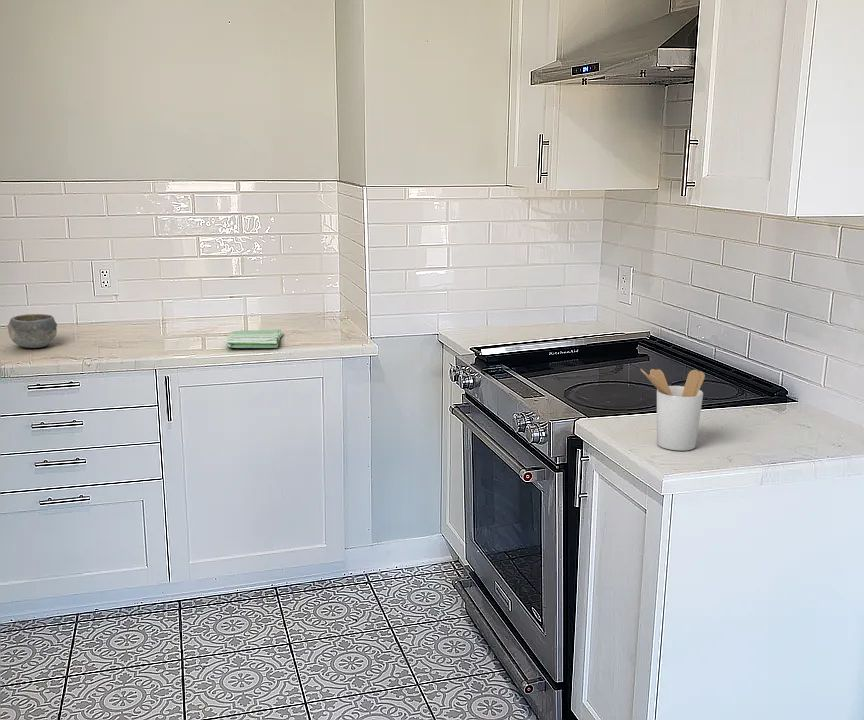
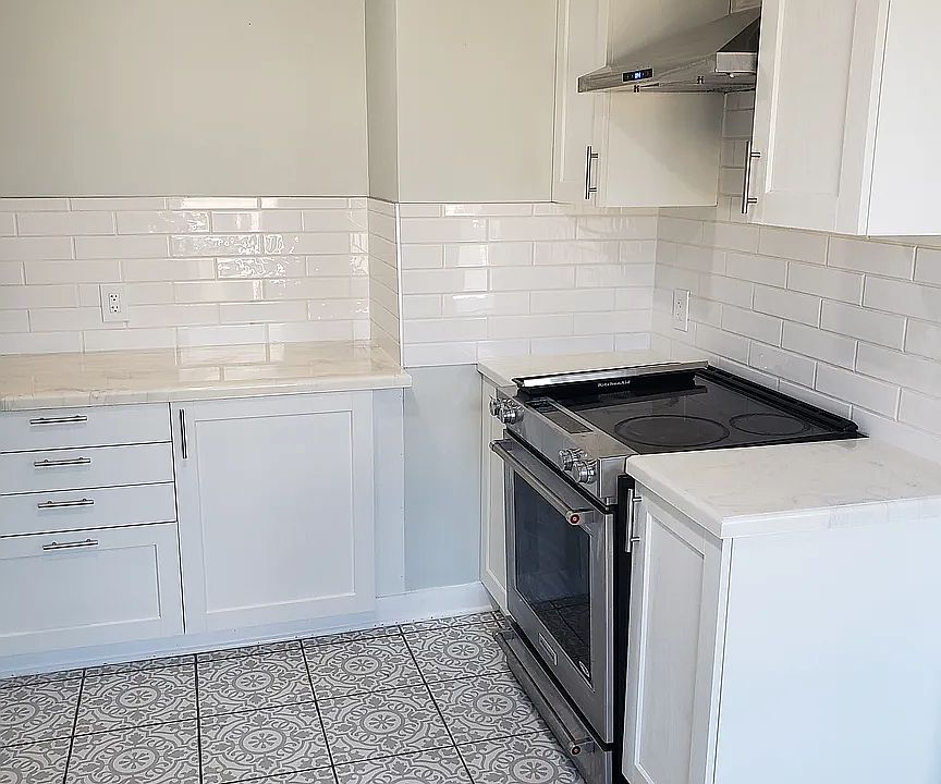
- dish towel (254, 338)
- utensil holder (669, 406)
- bowl (34, 331)
